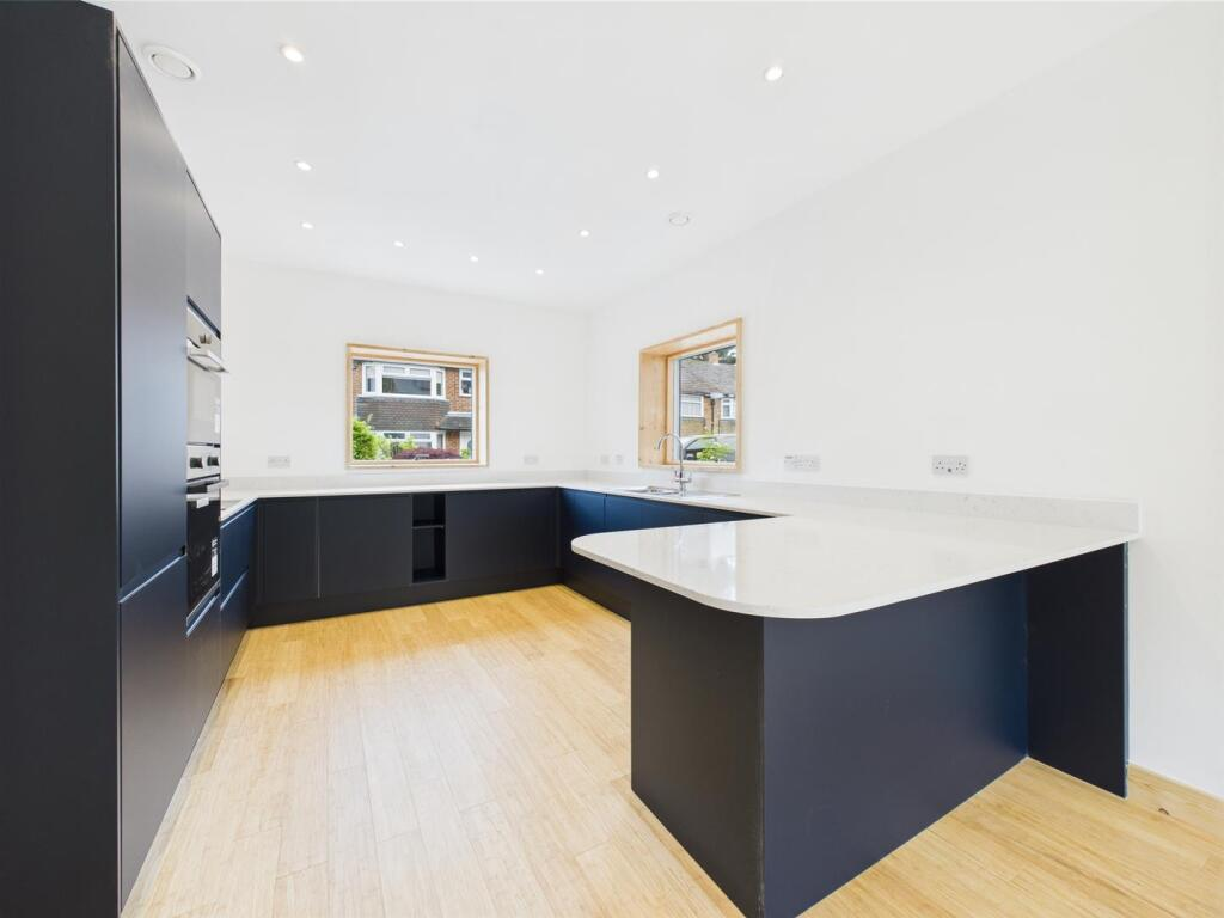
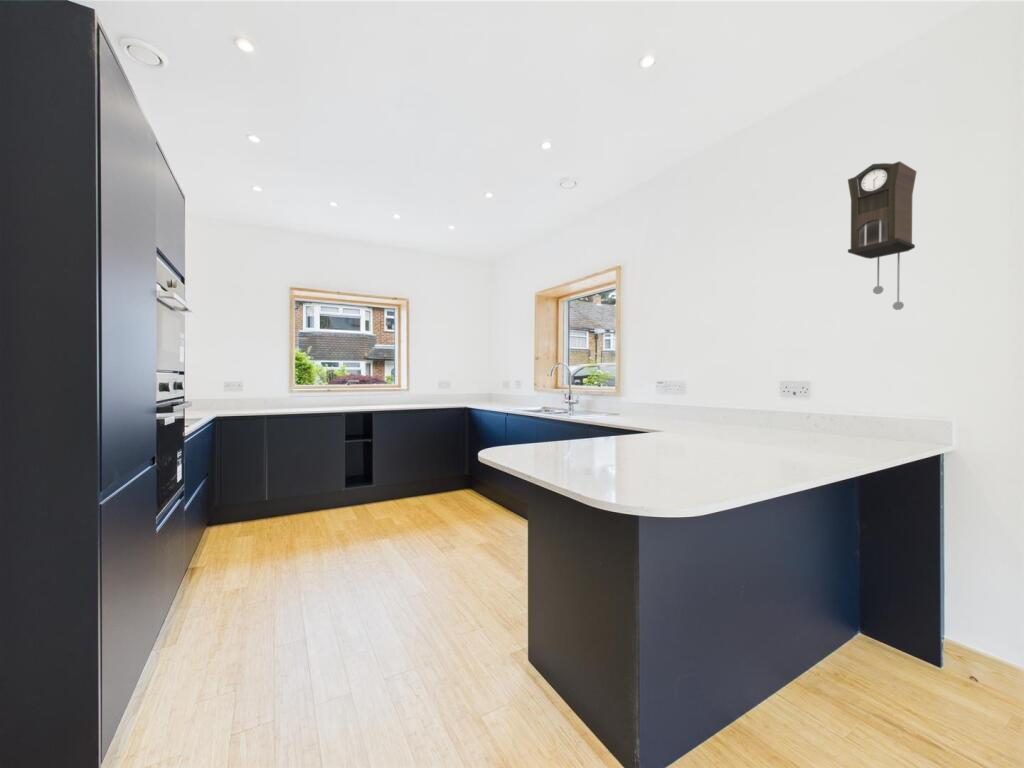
+ pendulum clock (880, 239)
